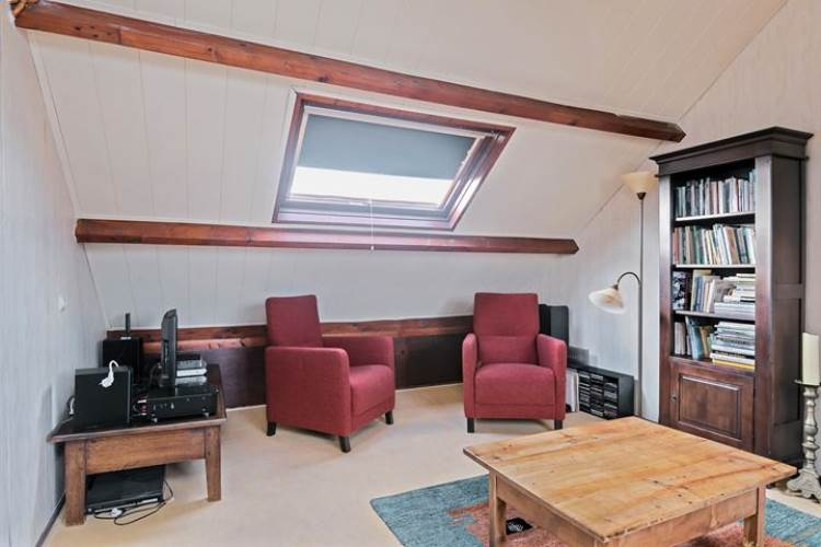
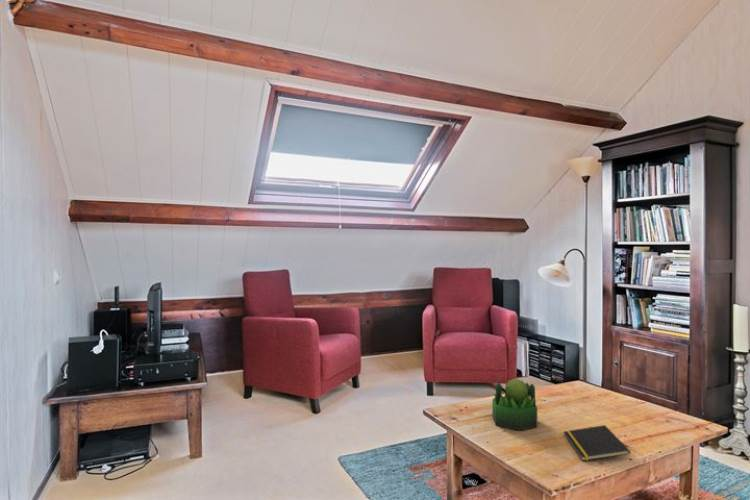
+ notepad (594, 441)
+ plant (514, 399)
